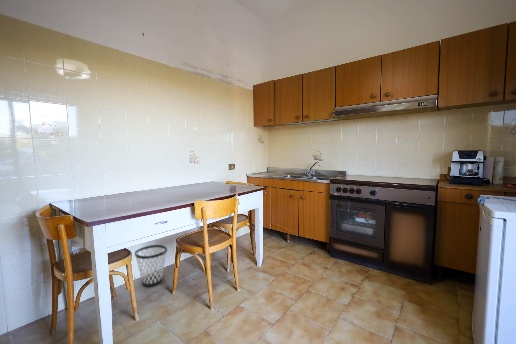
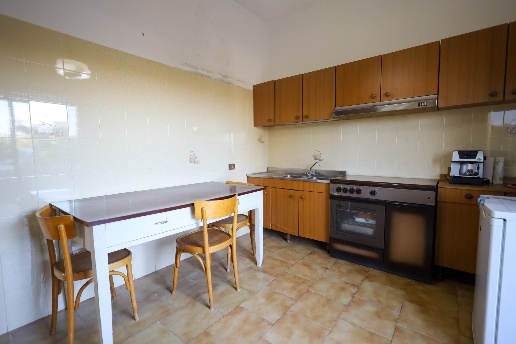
- wastebasket (152, 266)
